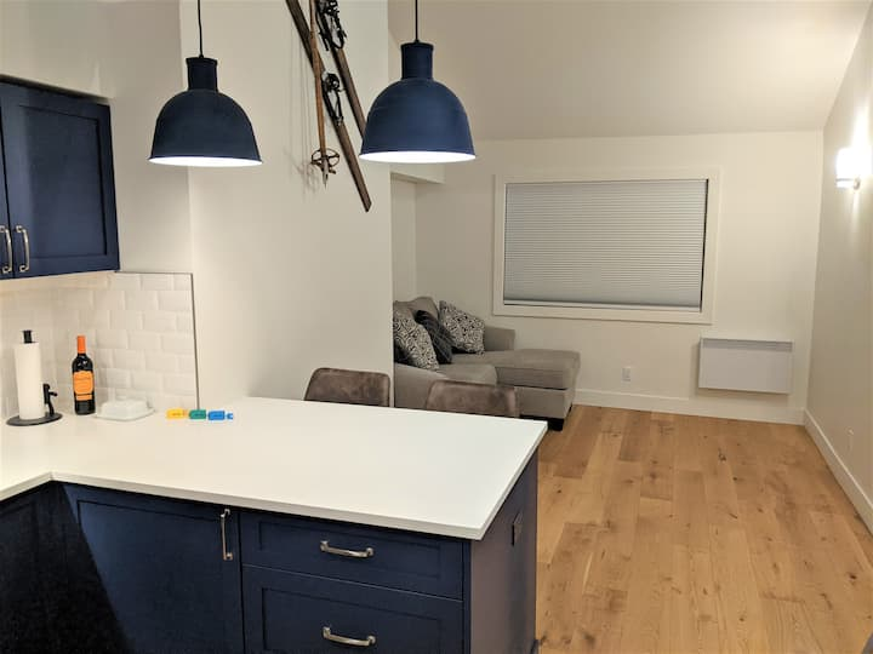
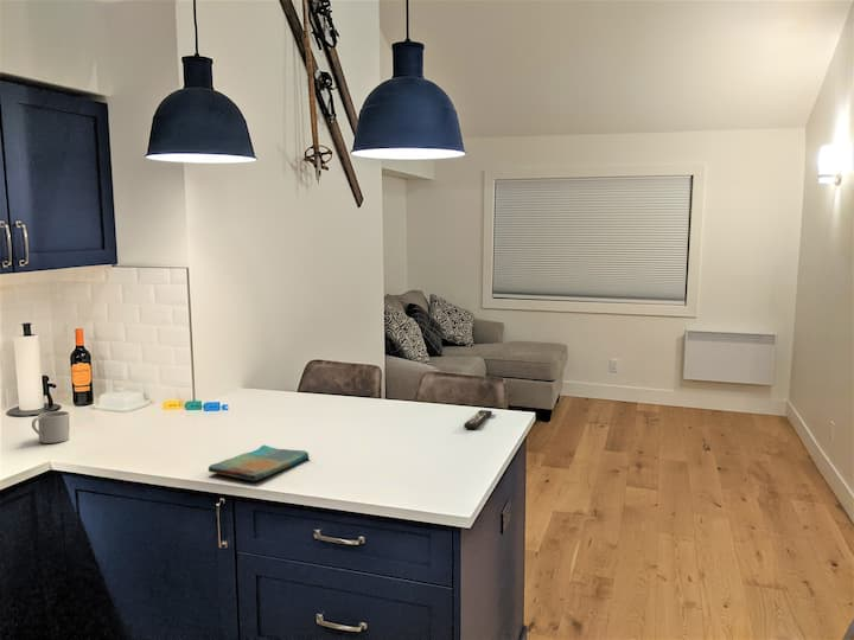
+ mug (49, 428)
+ dish towel (260, 461)
+ remote control (478, 418)
